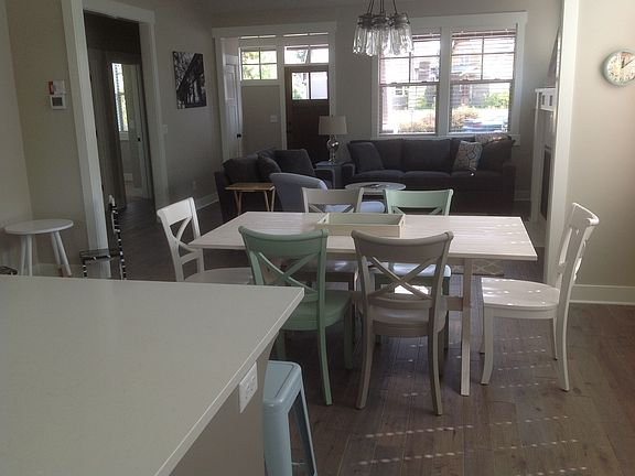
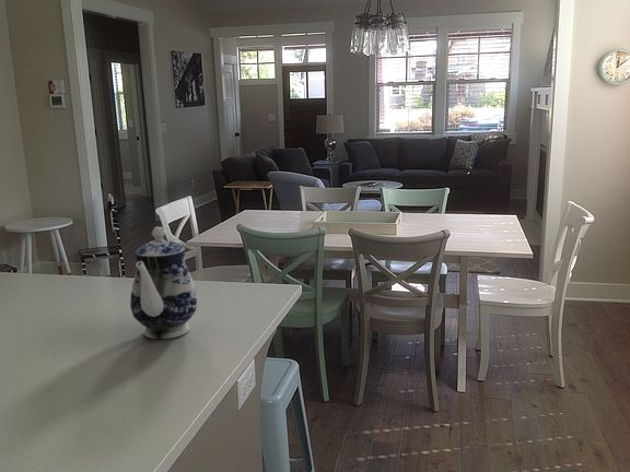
+ teapot (162, 280)
